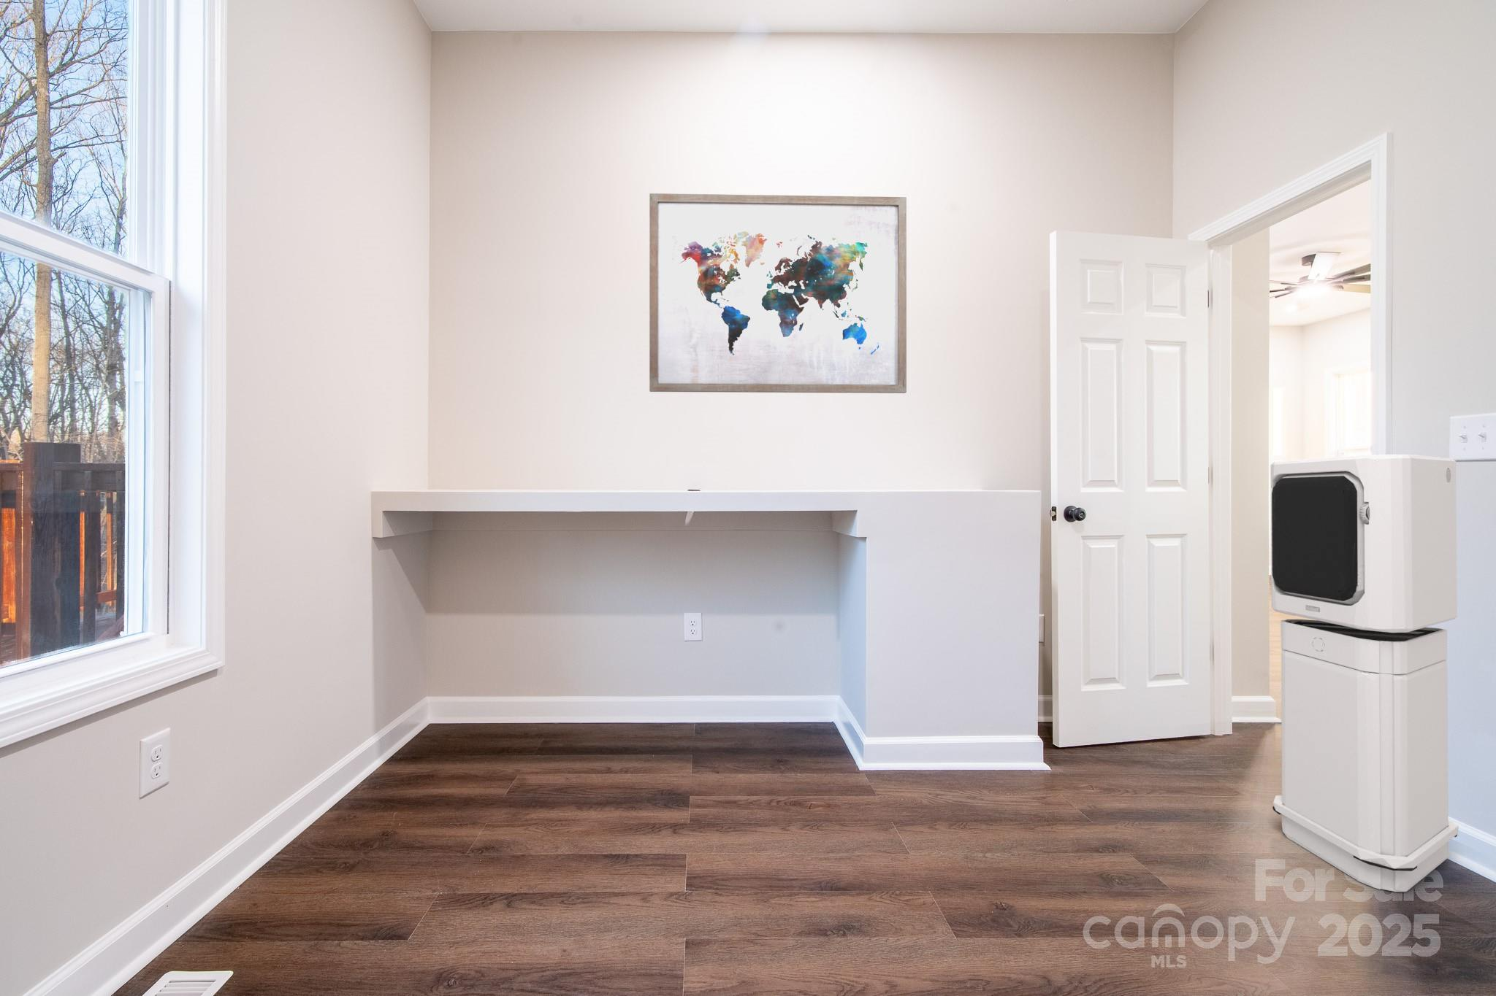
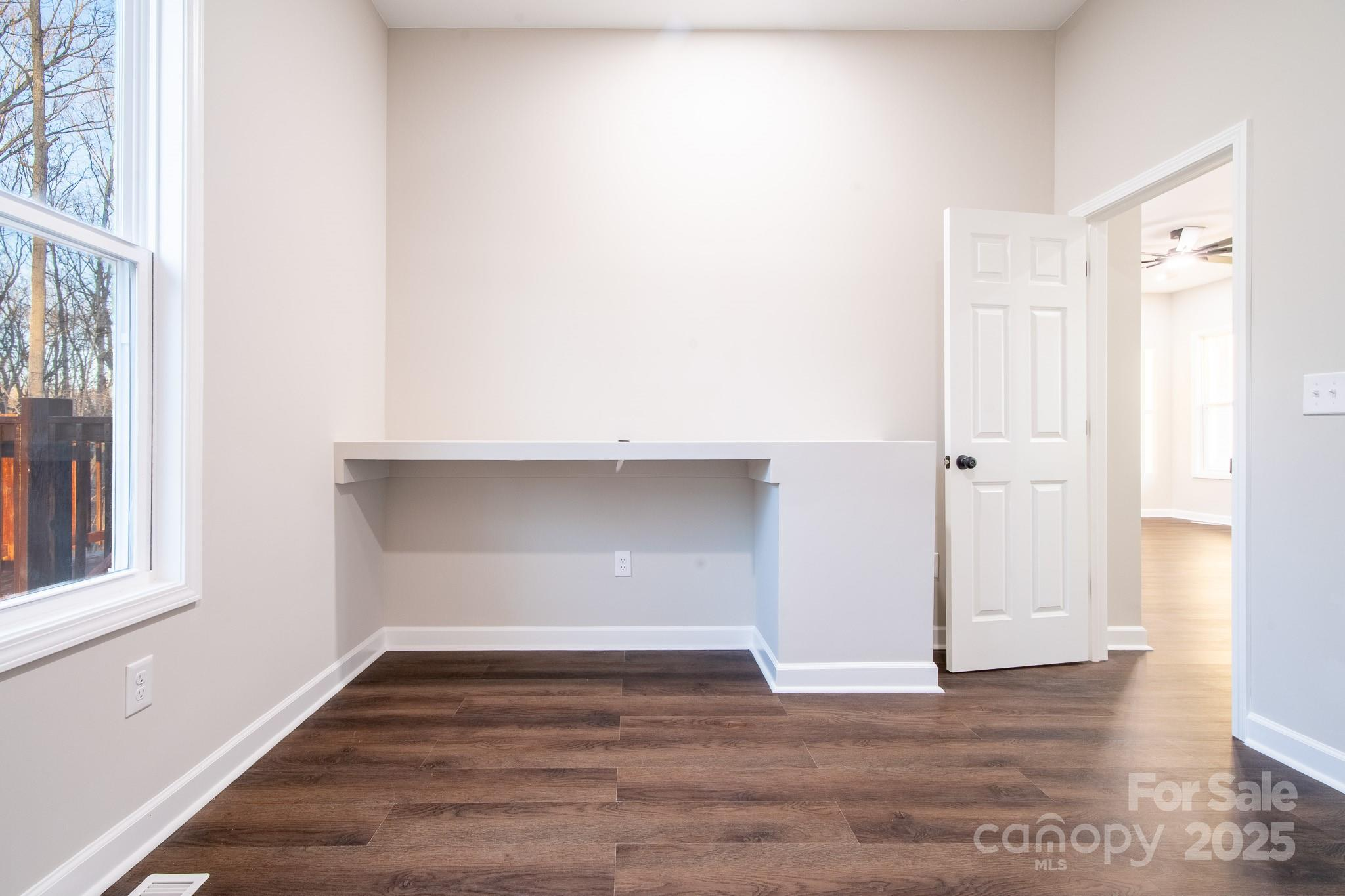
- wall art (777, 295)
- air purifier (1381, 657)
